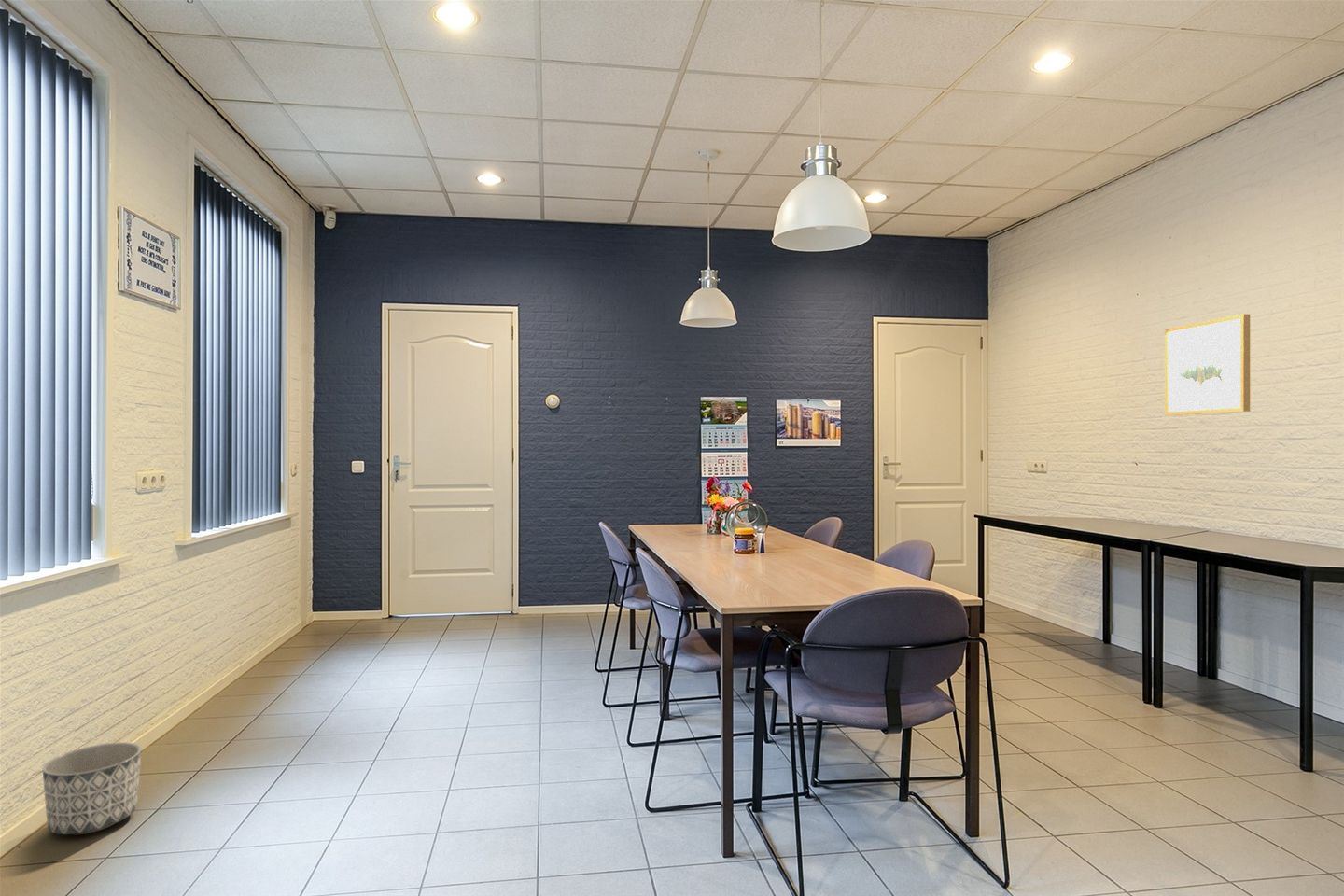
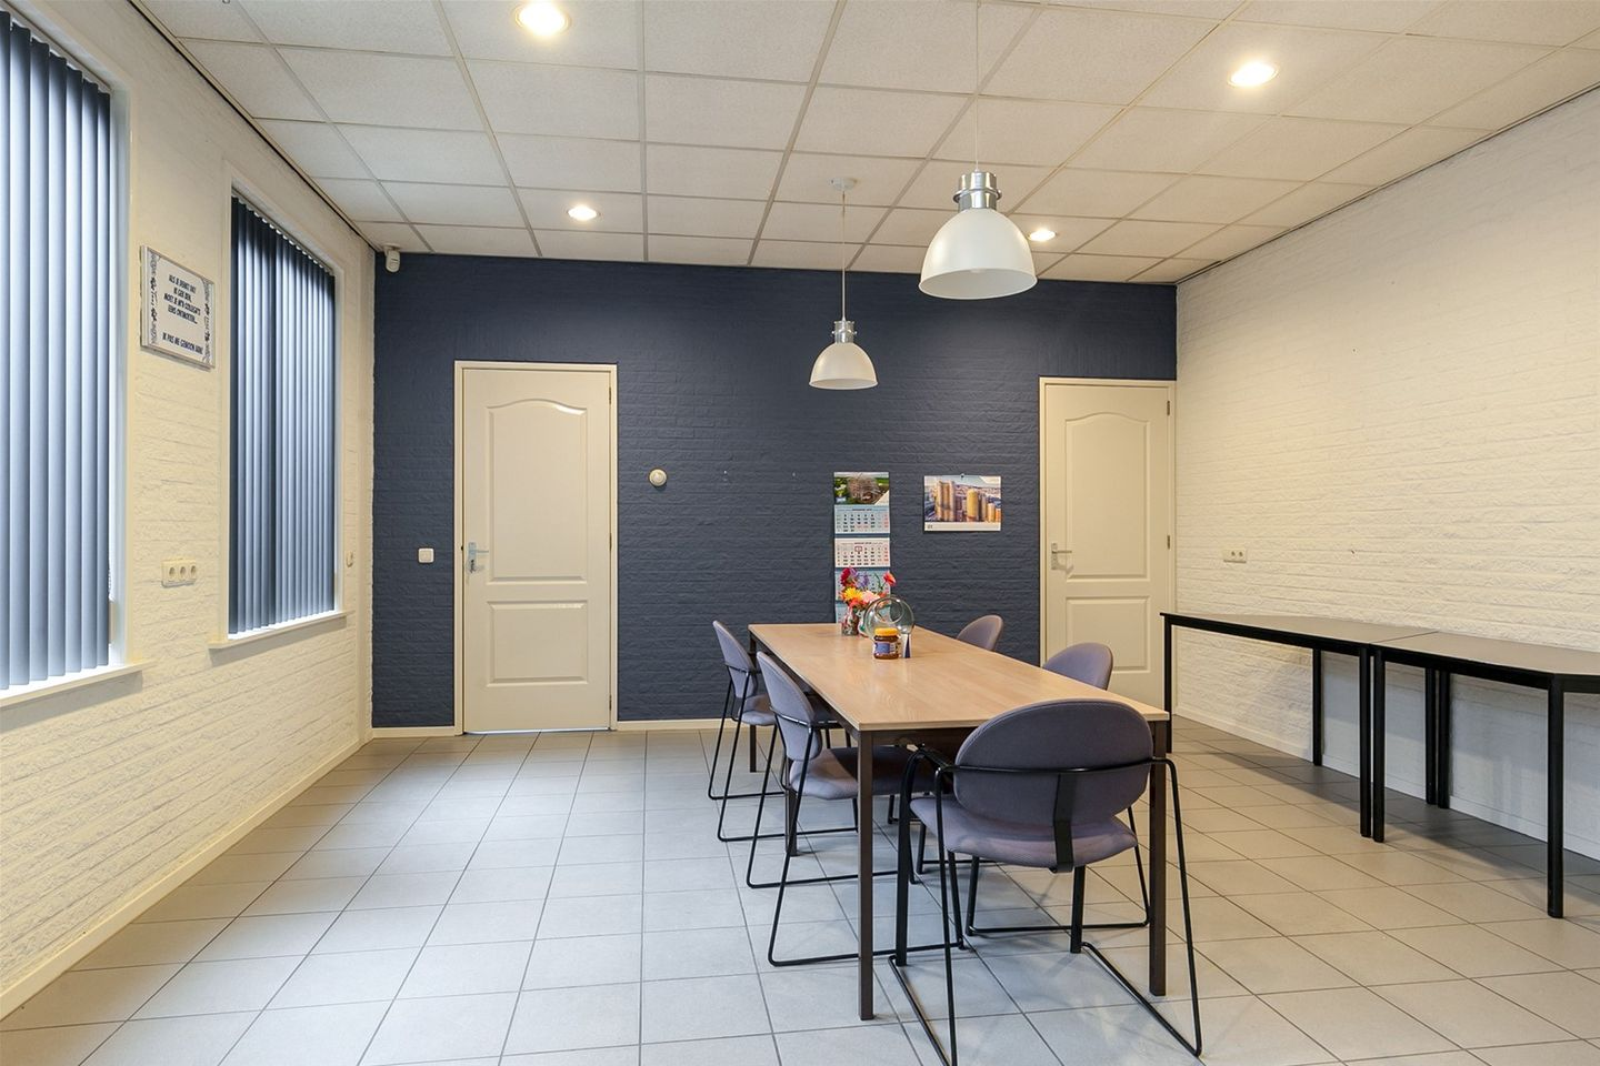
- wall art (1205, 368)
- planter (93, 790)
